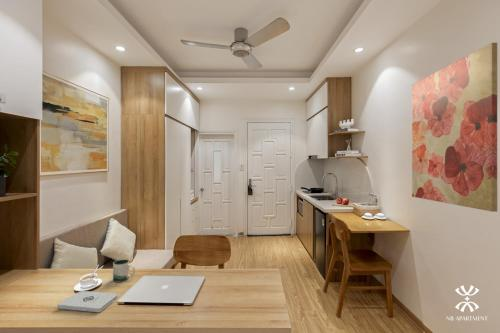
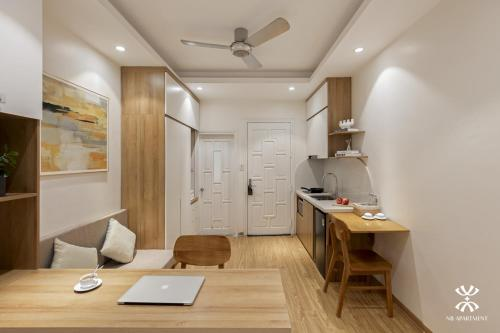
- wall art (446, 135)
- mug (124, 270)
- notepad (89, 300)
